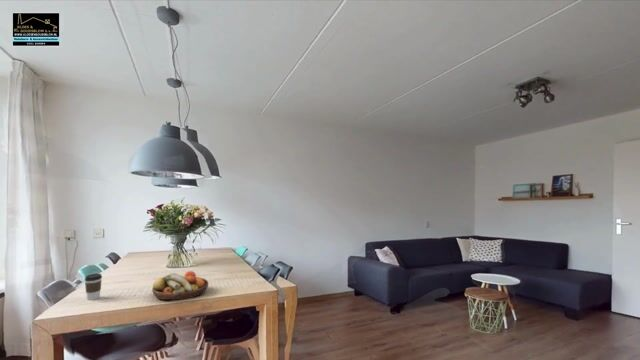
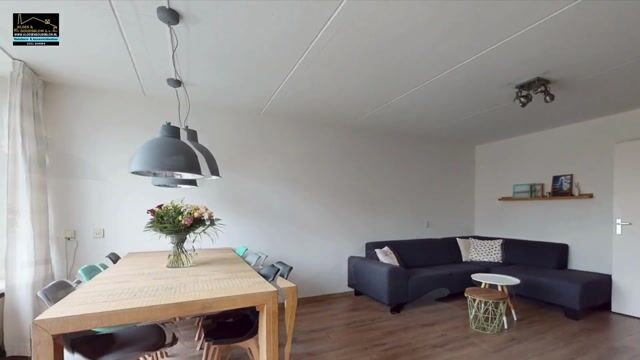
- coffee cup (93, 286)
- fruit bowl (181, 282)
